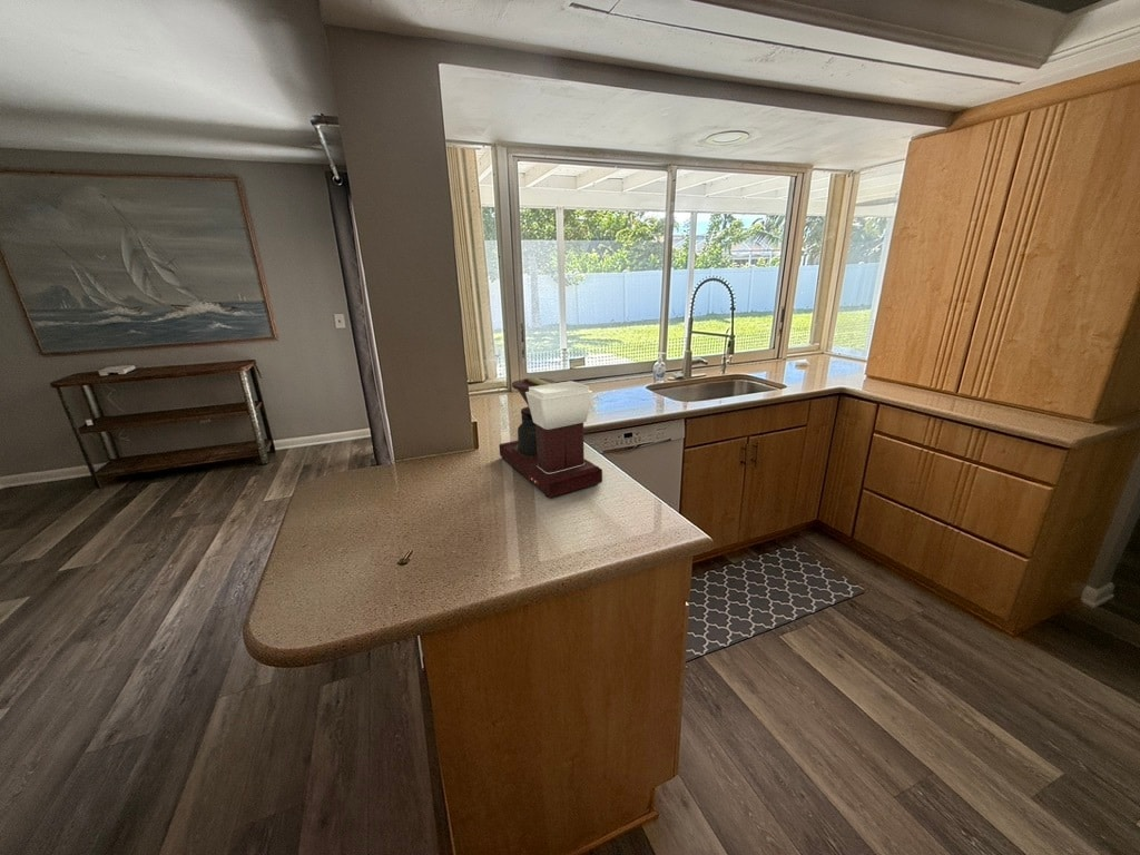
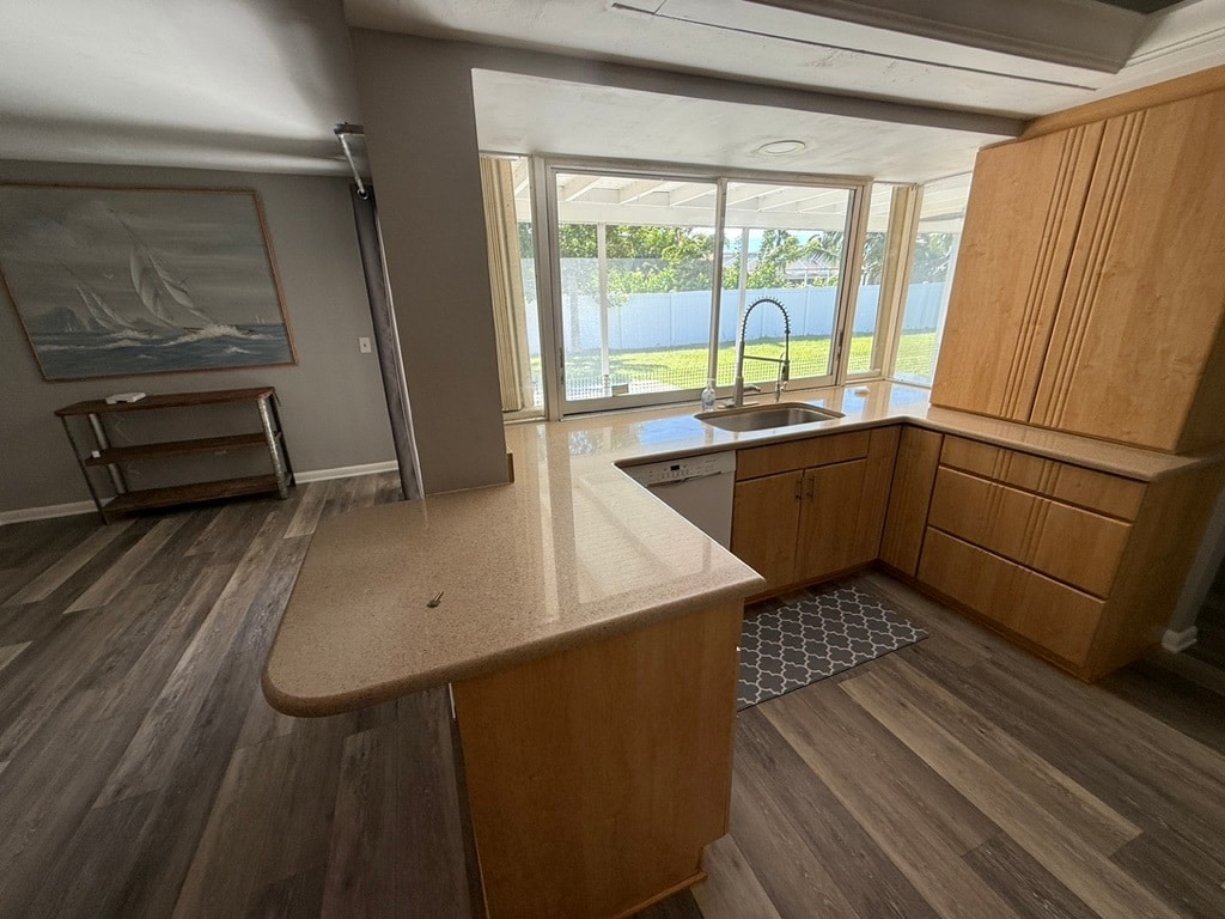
- coffee maker (544, 426)
